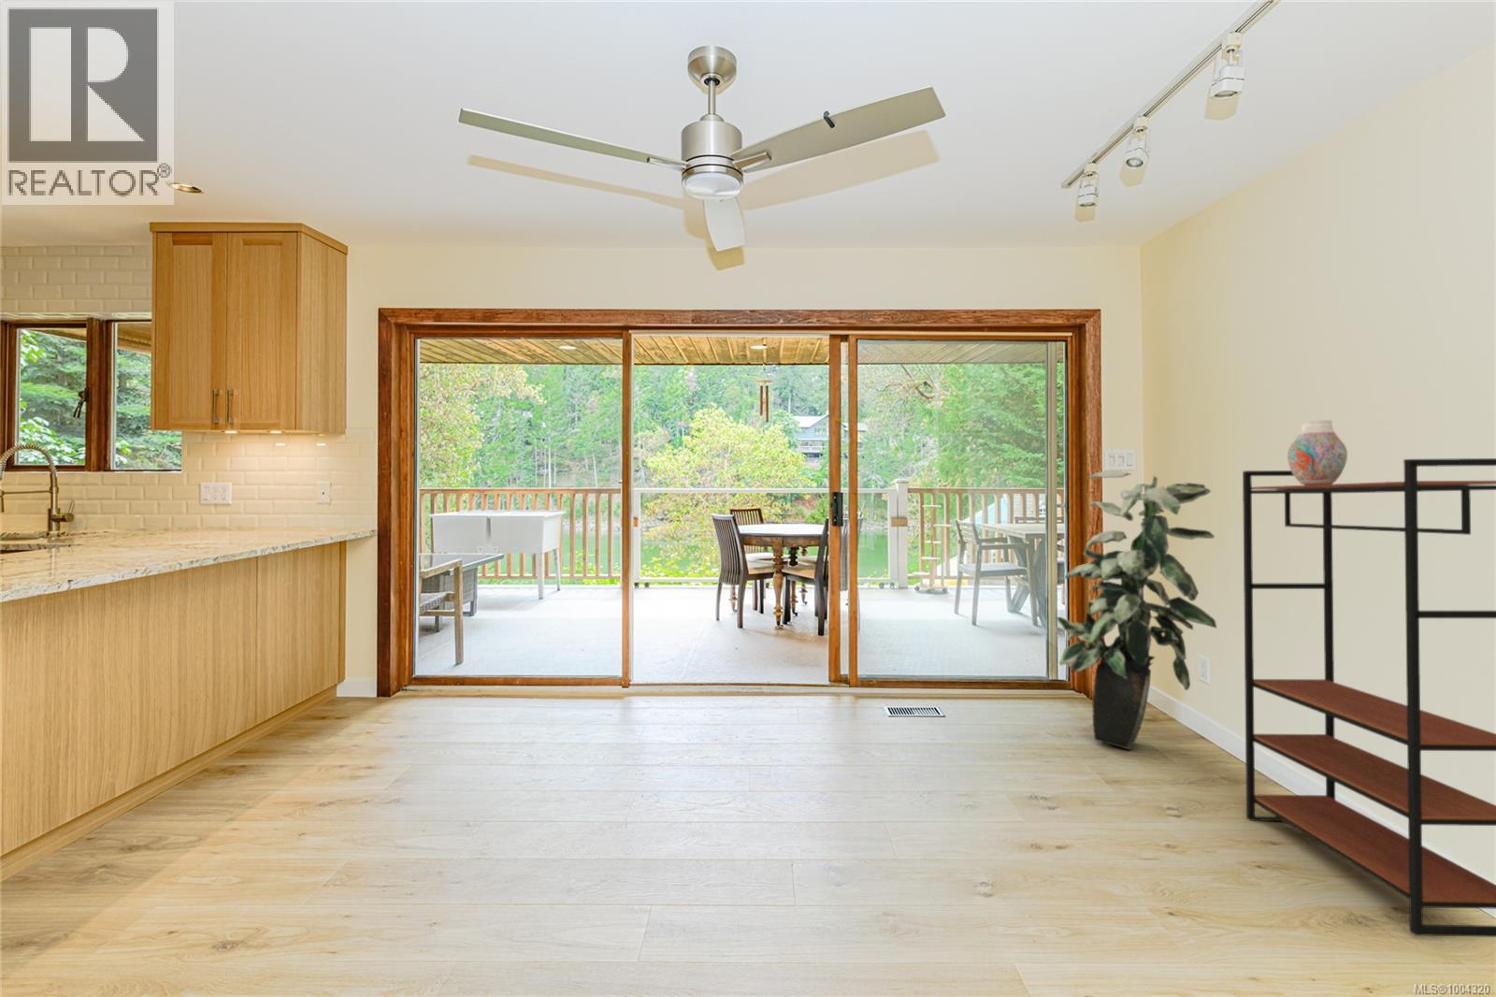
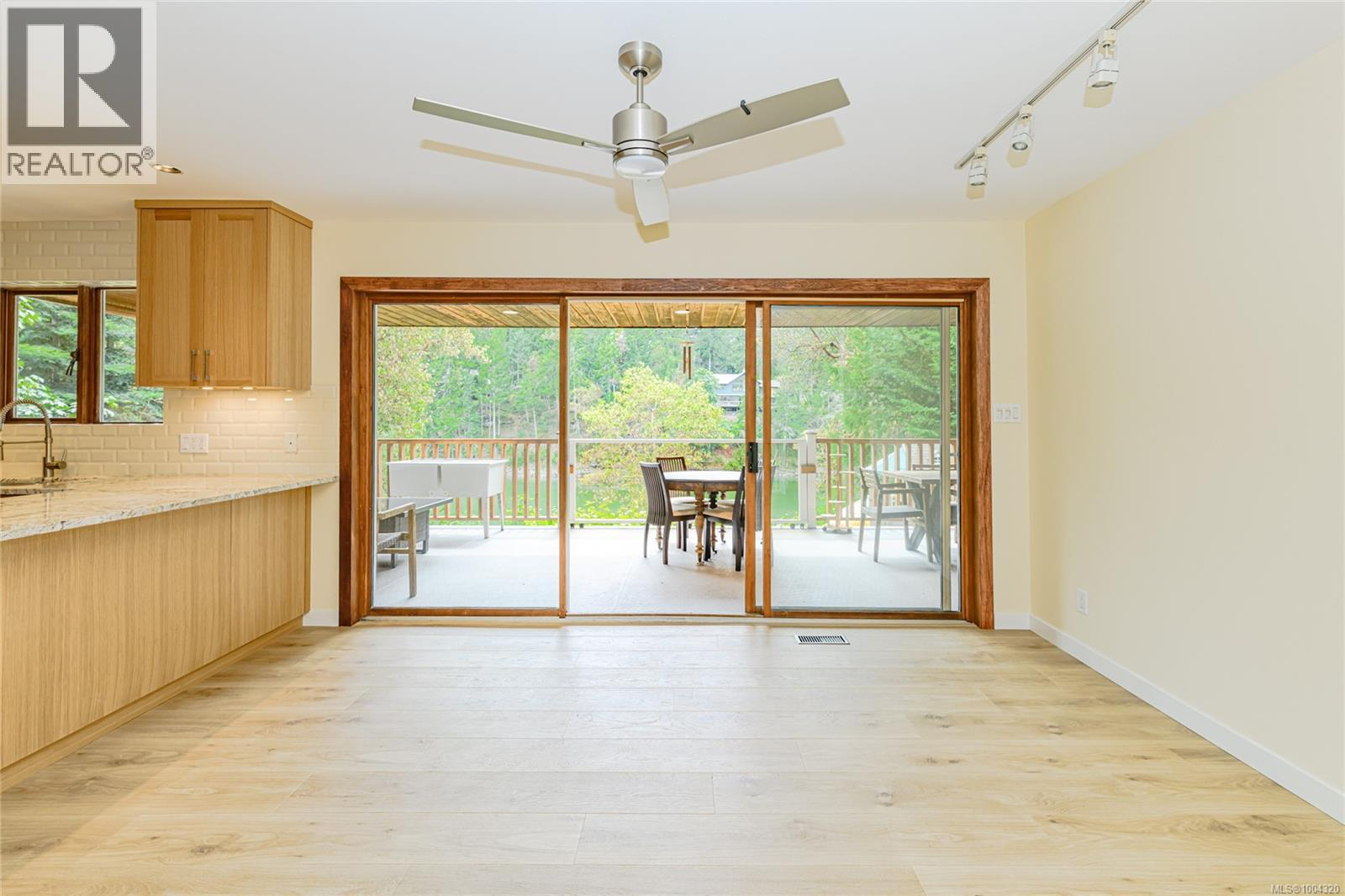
- vase (1317, 453)
- bookshelf (1357, 689)
- indoor plant (1129, 606)
